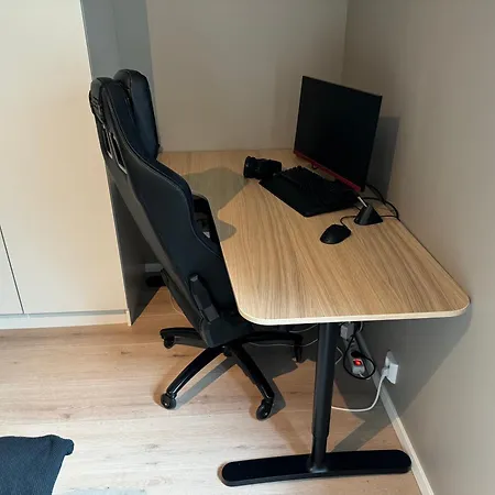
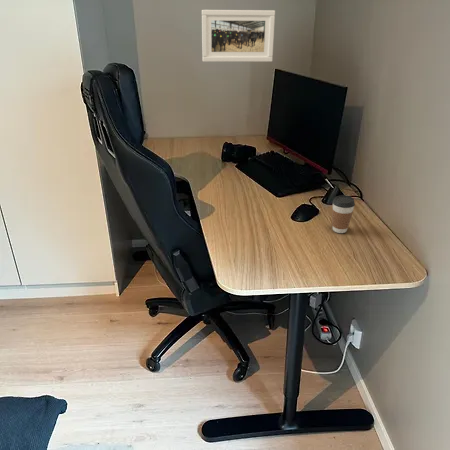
+ coffee cup (341, 214)
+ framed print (238, 36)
